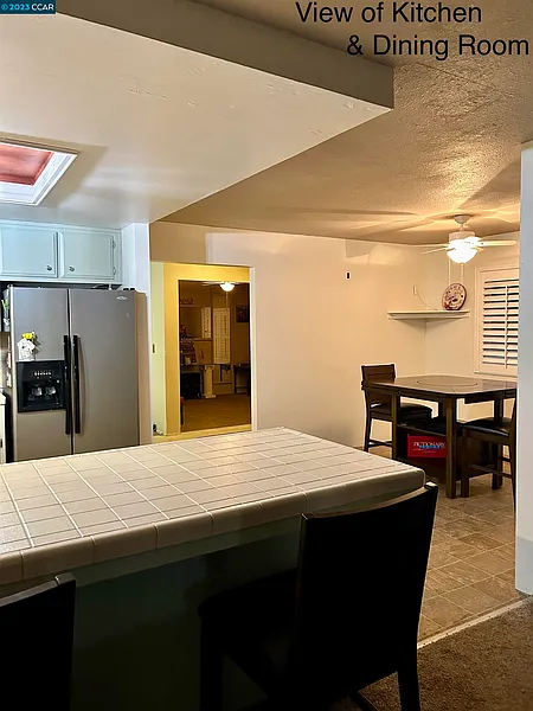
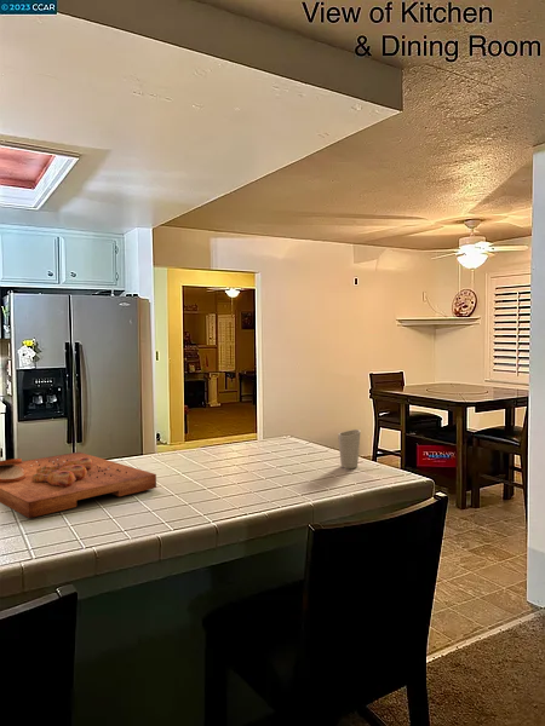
+ cup (349, 448)
+ cutting board (58, 469)
